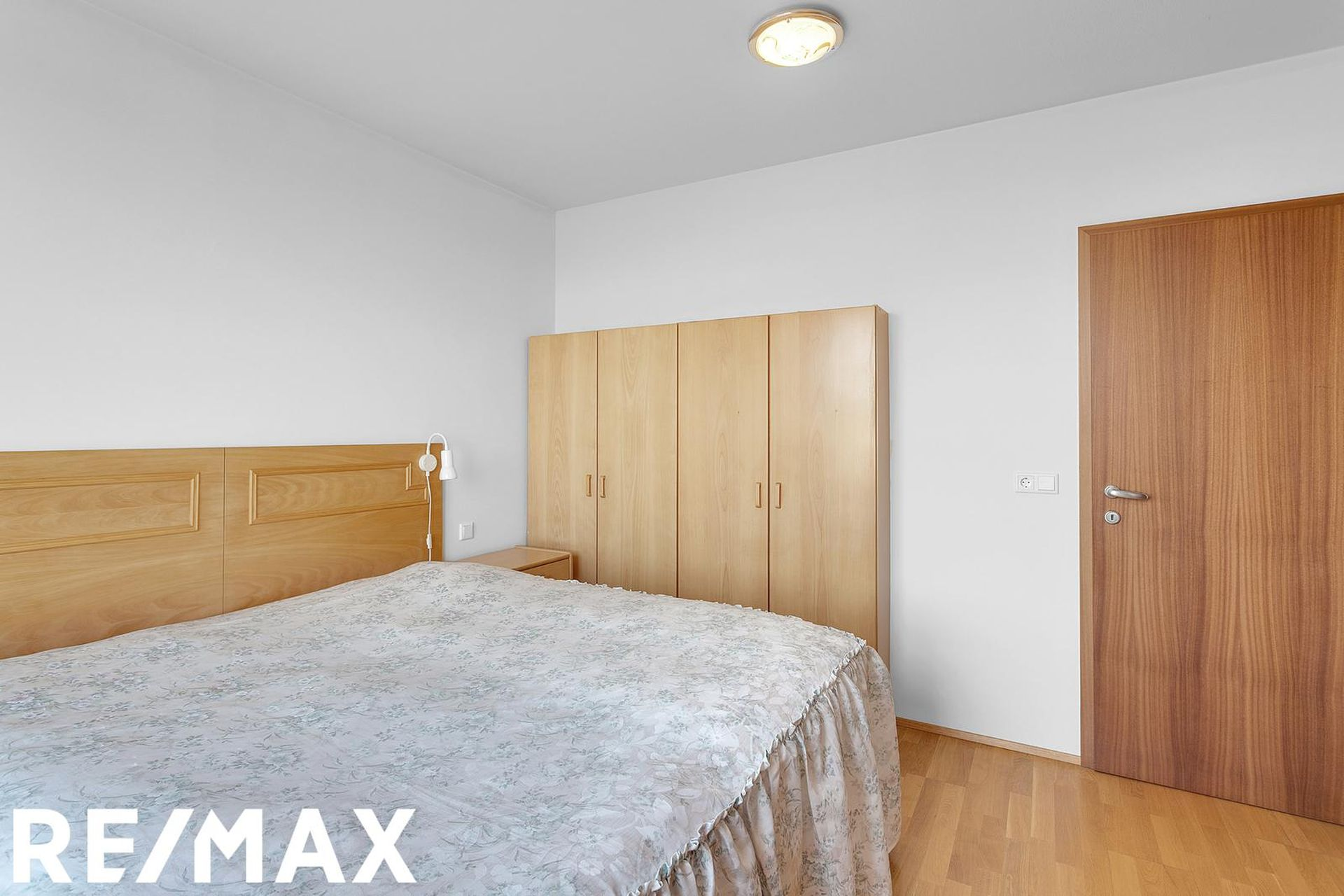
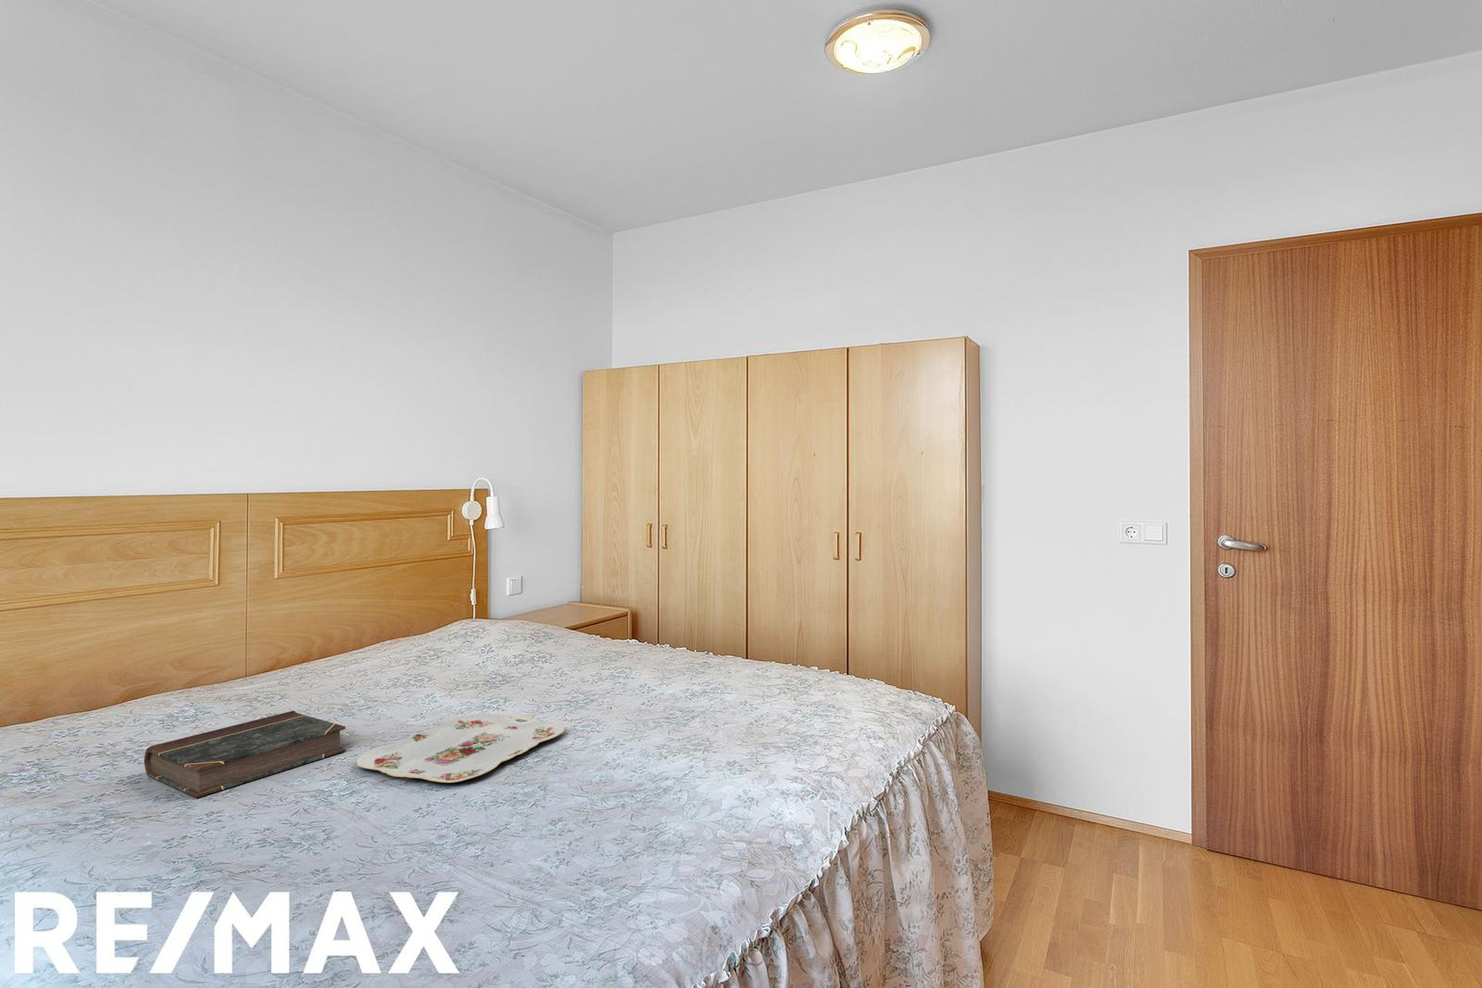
+ book (248, 748)
+ serving tray (468, 745)
